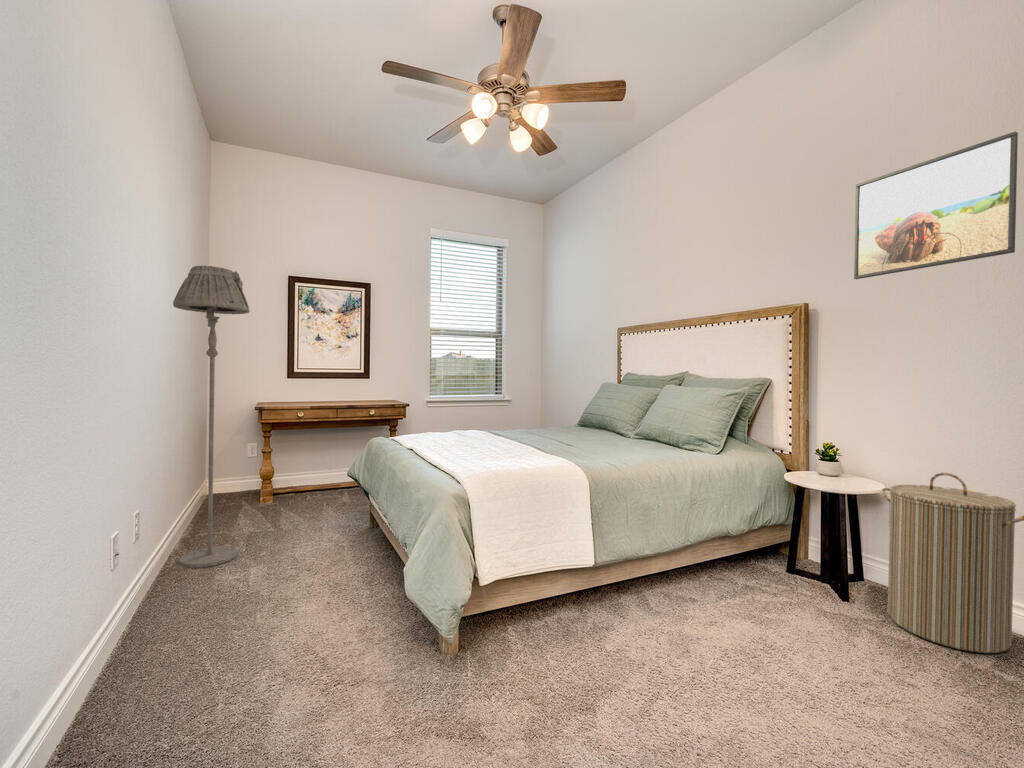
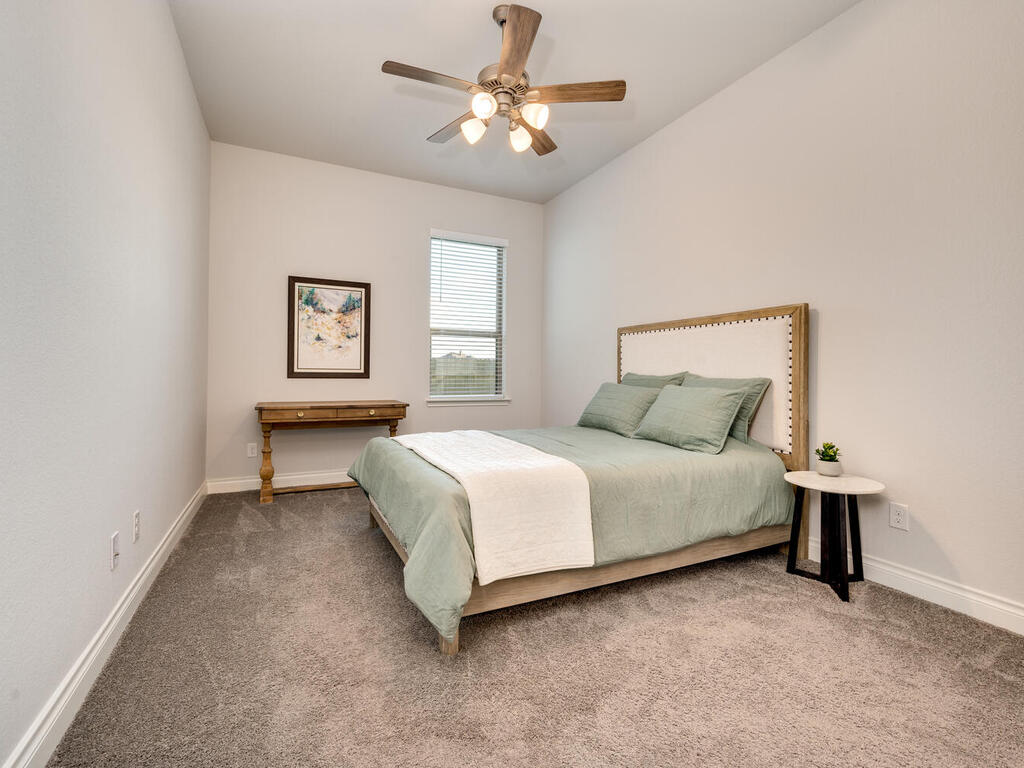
- laundry hamper (947, 550)
- floor lamp (211, 413)
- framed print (925, 214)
